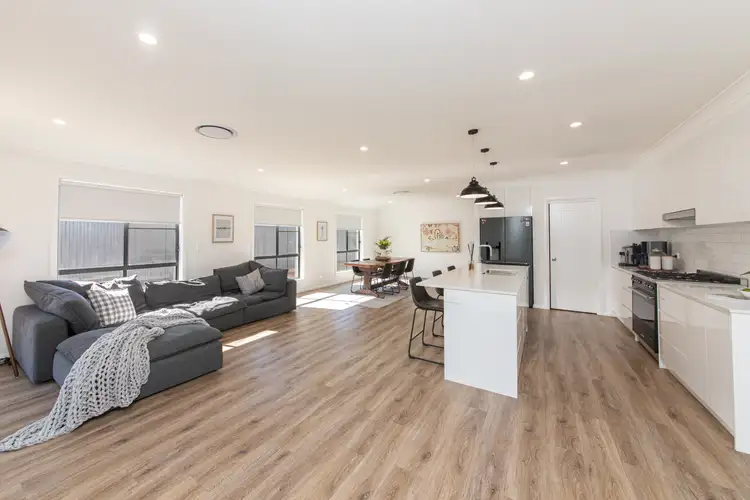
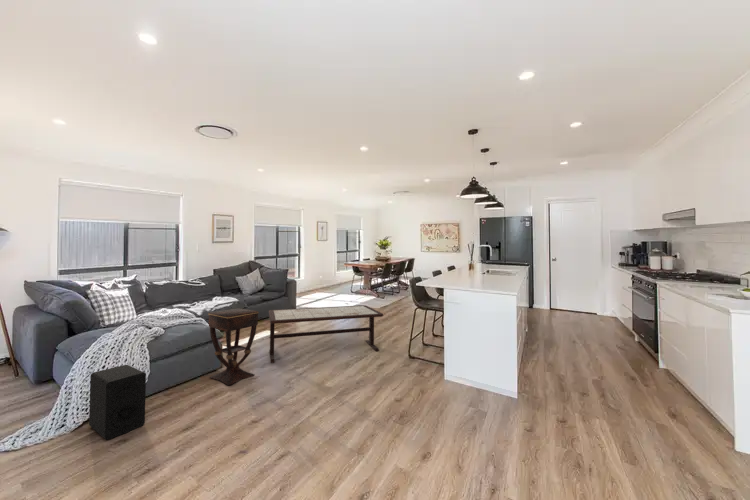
+ coffee table (324, 331)
+ side table (234, 343)
+ speaker (117, 399)
